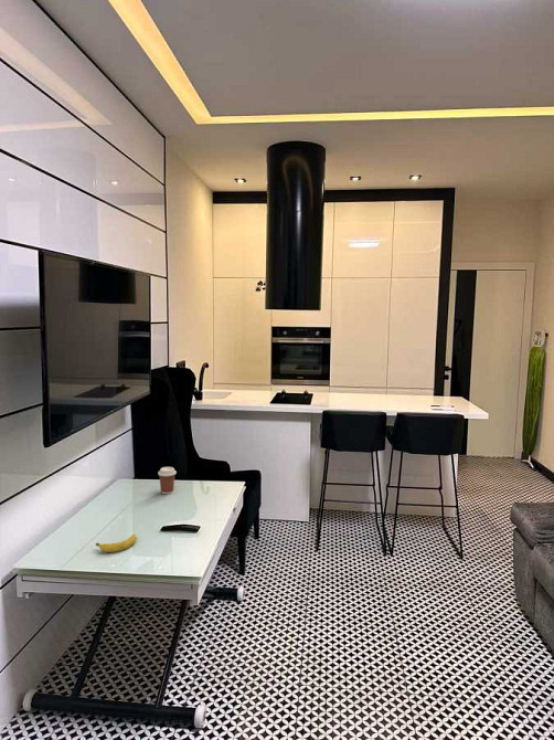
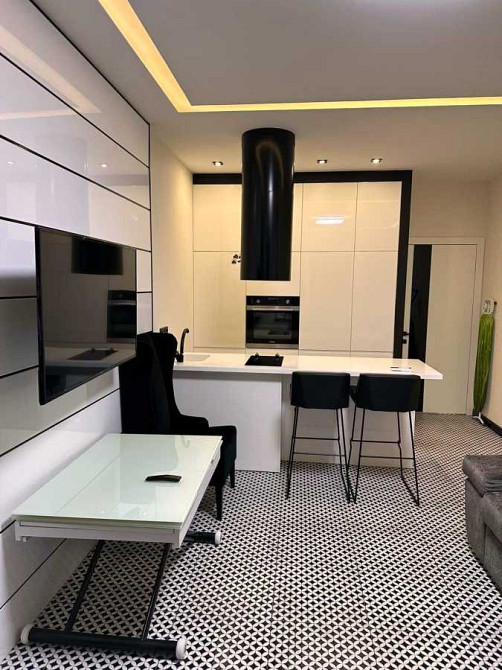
- fruit (115, 543)
- coffee cup (167, 479)
